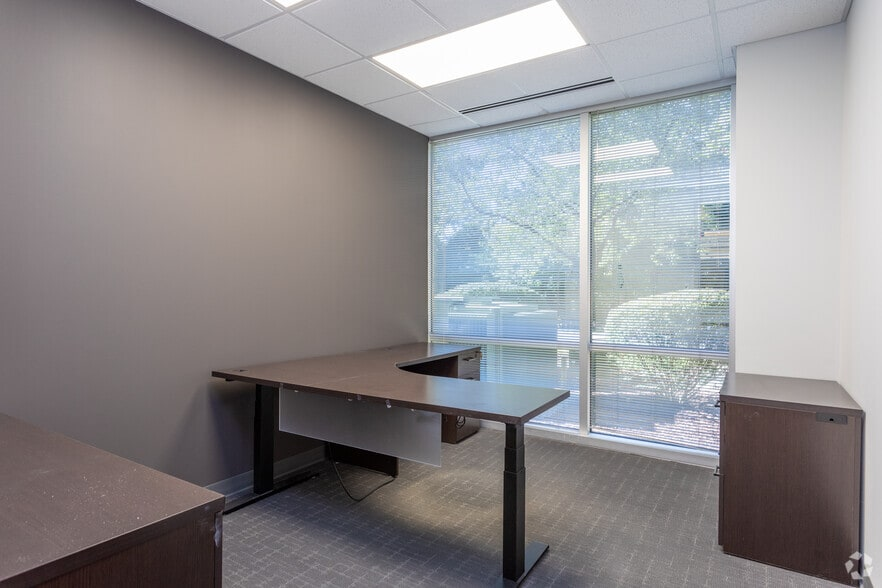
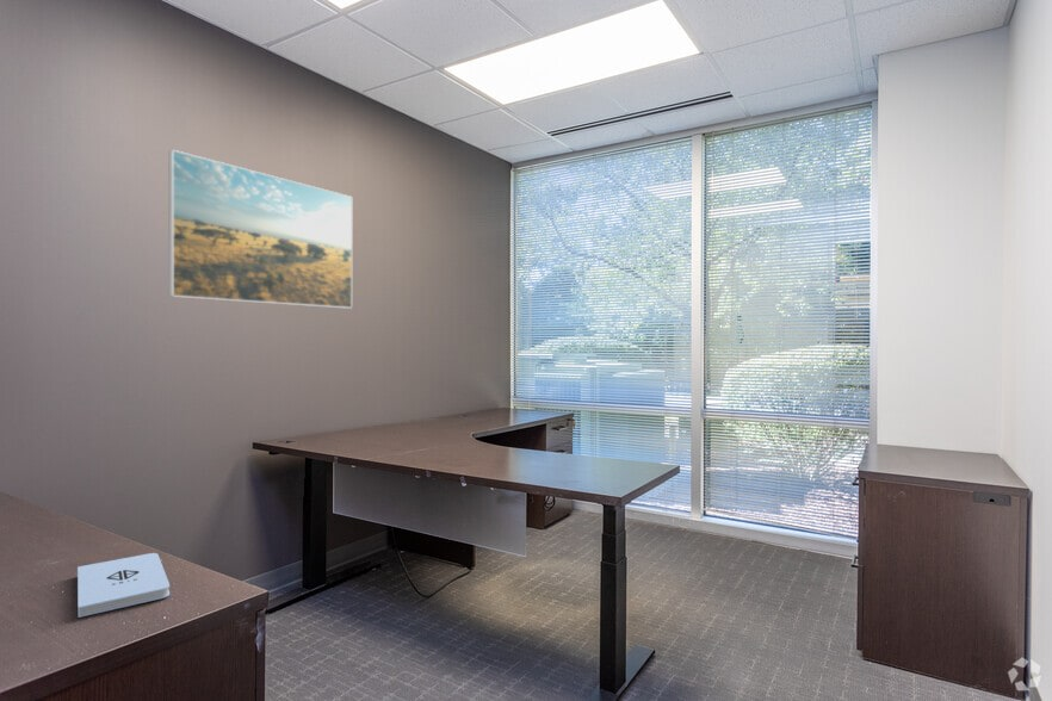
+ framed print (272, 240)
+ notepad (122, 581)
